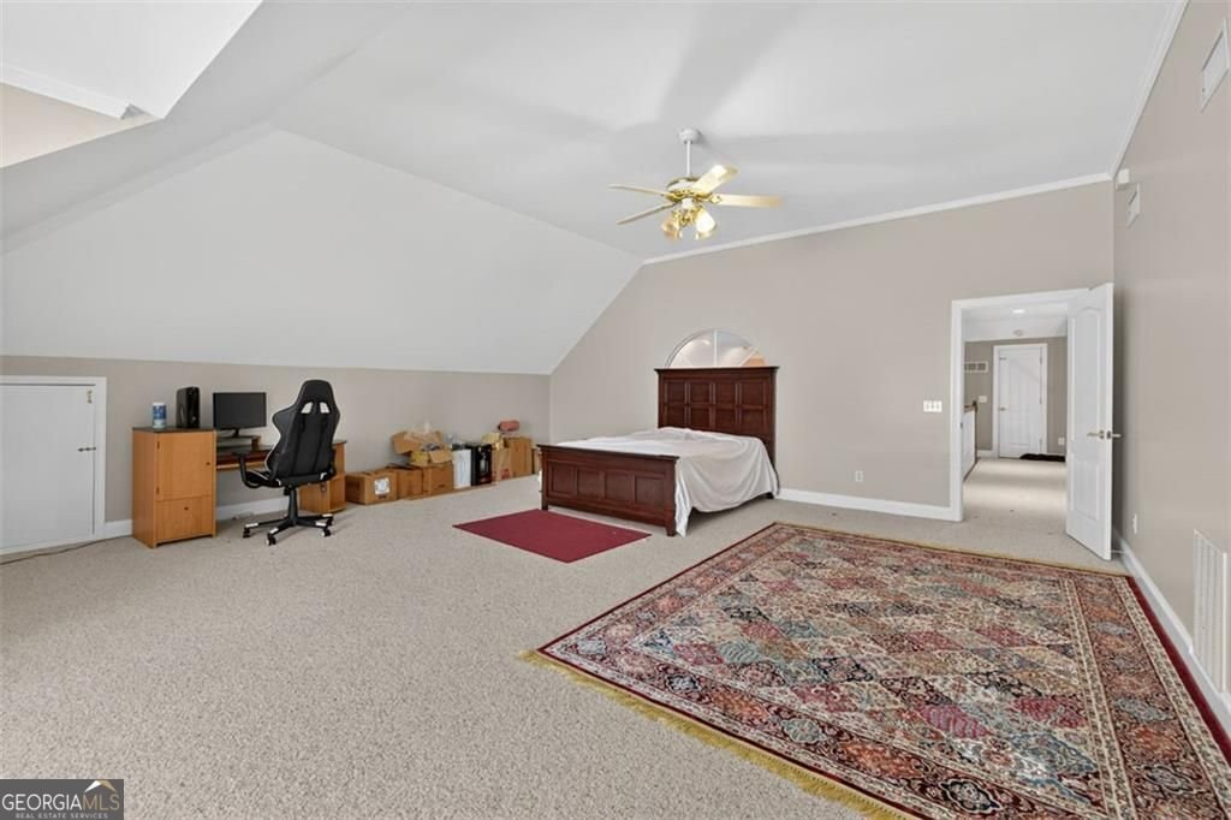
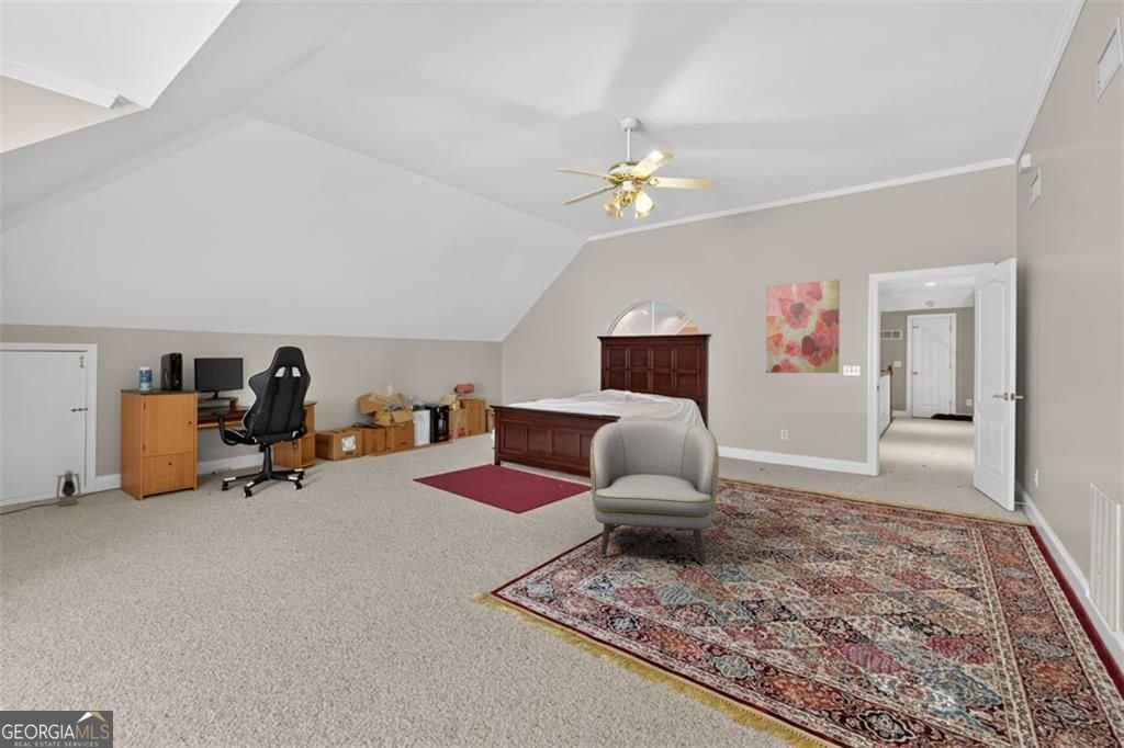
+ armchair (652, 484)
+ lantern (68, 485)
+ wall art (801, 328)
